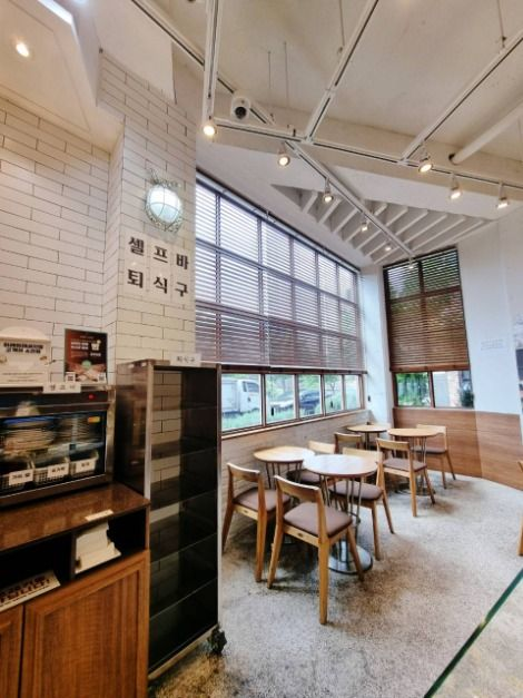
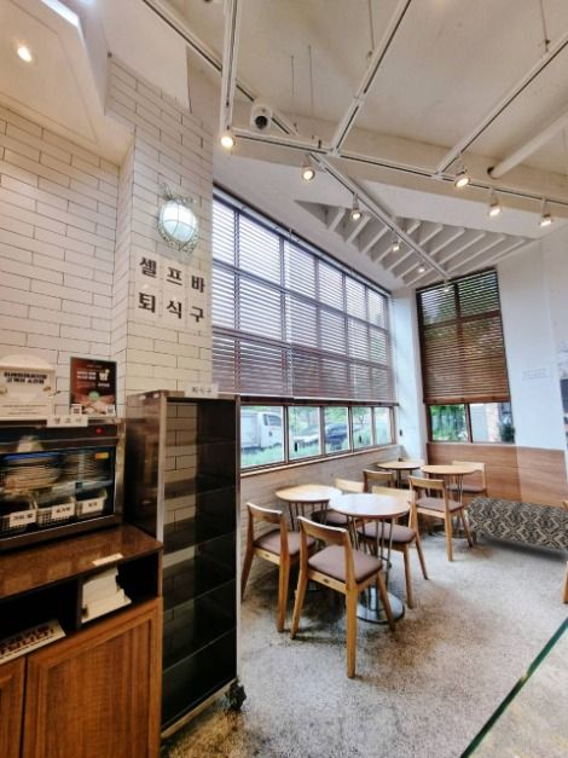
+ bench (521, 527)
